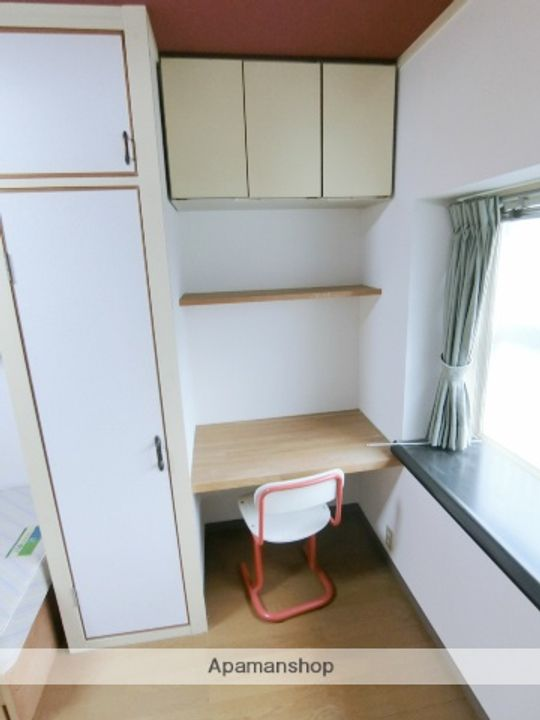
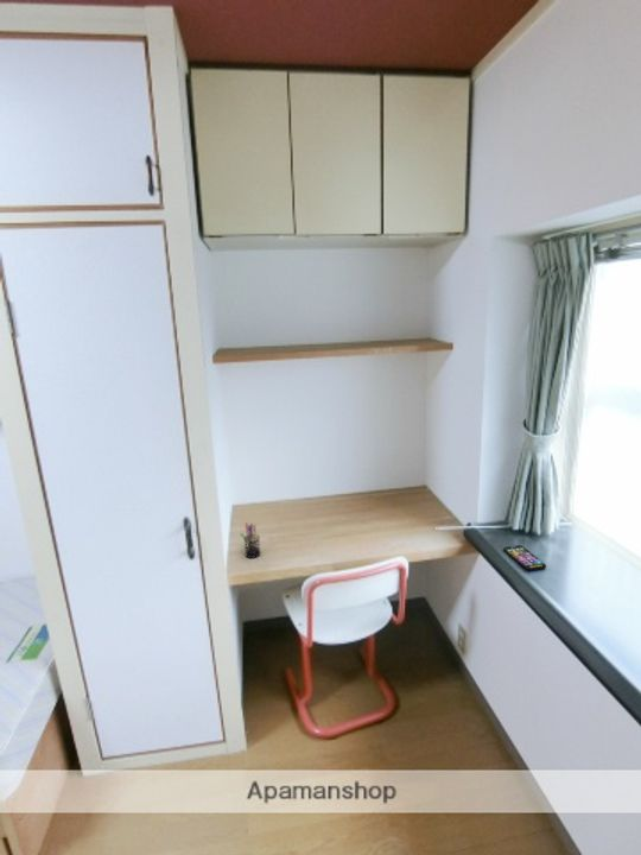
+ pen holder (249, 540)
+ smartphone (523, 557)
